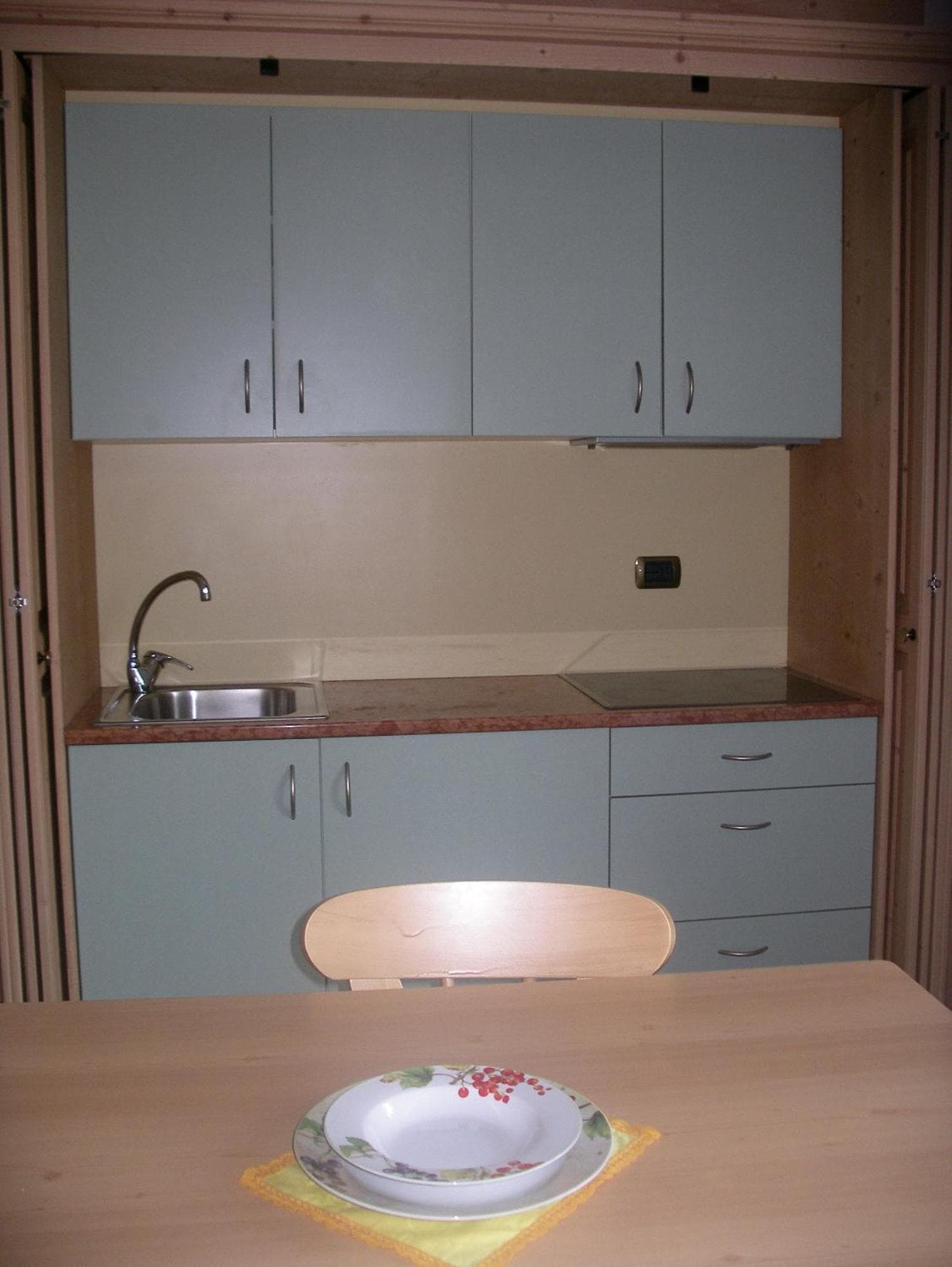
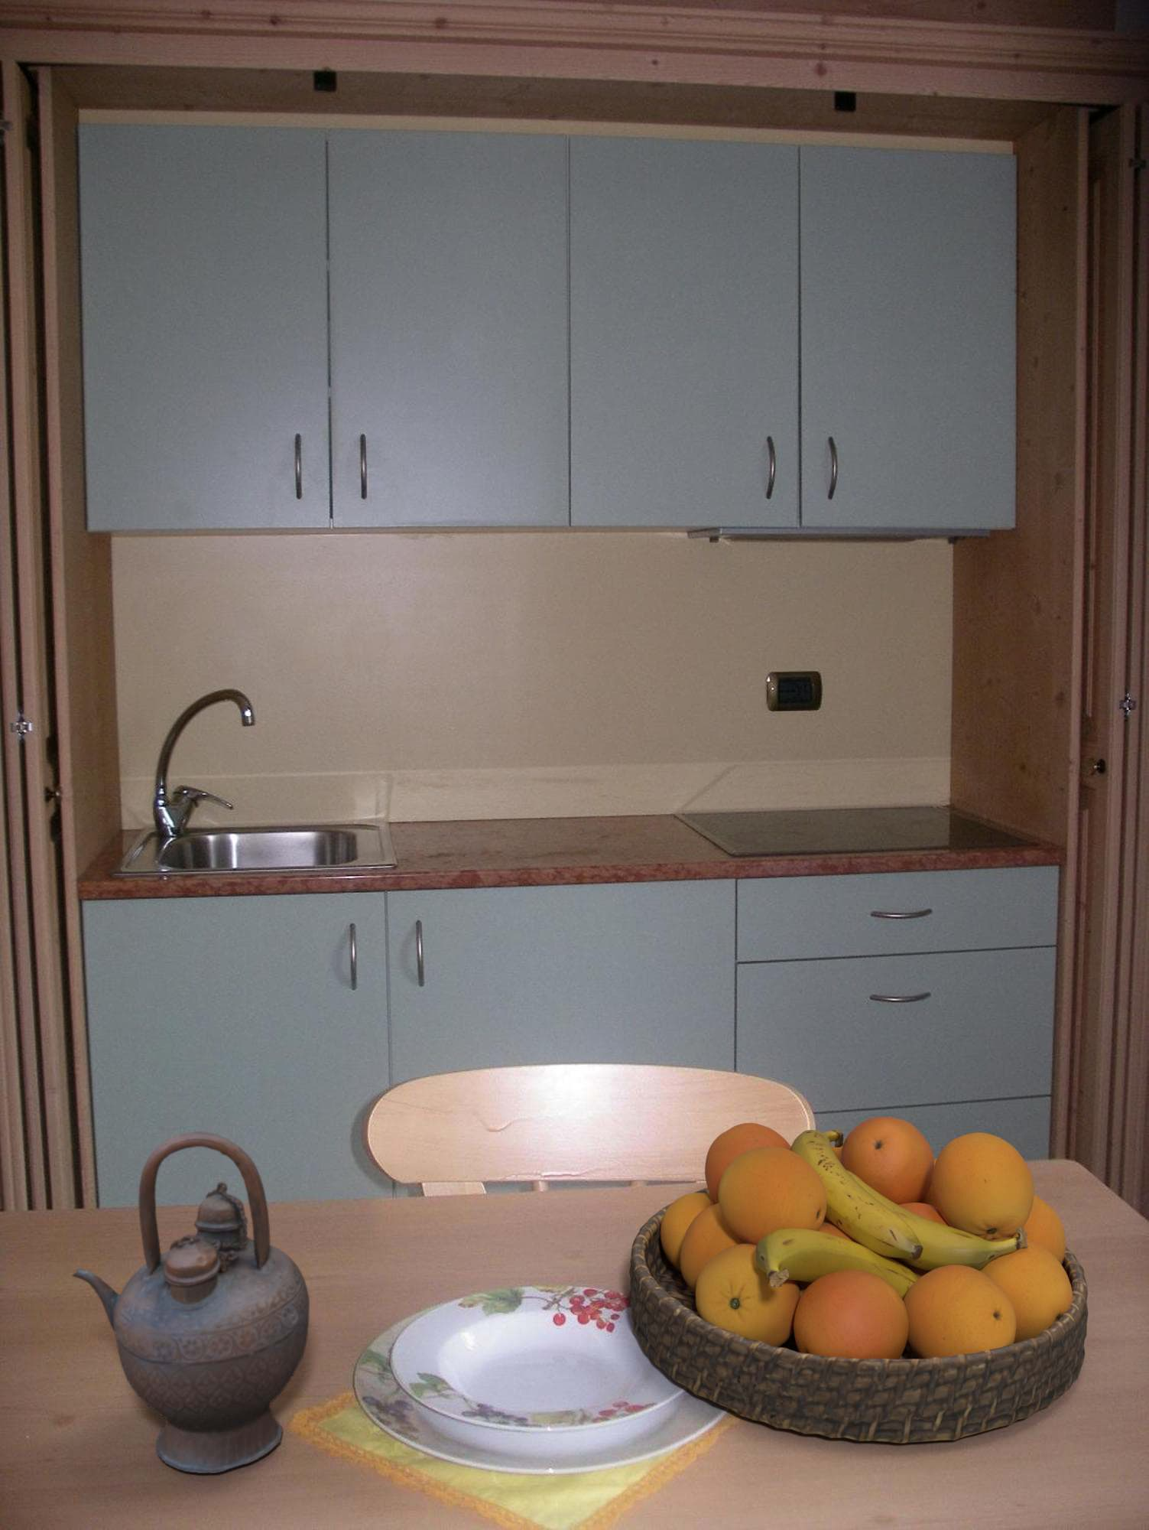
+ teapot (191, 1287)
+ fruit bowl (855, 1227)
